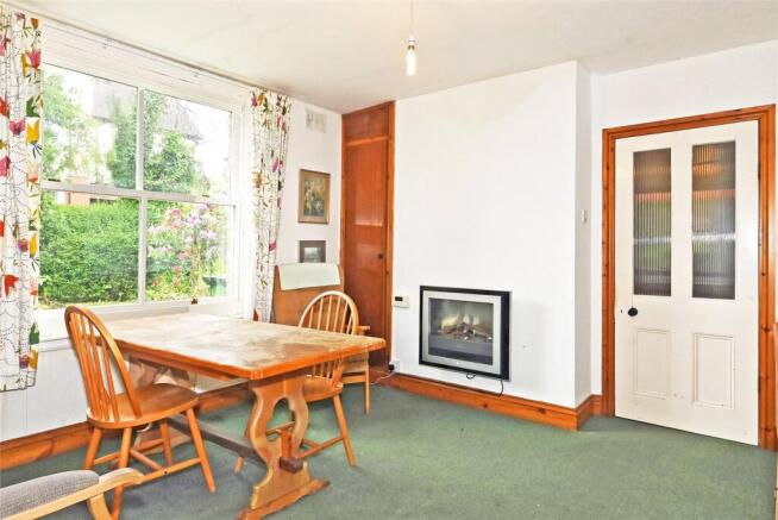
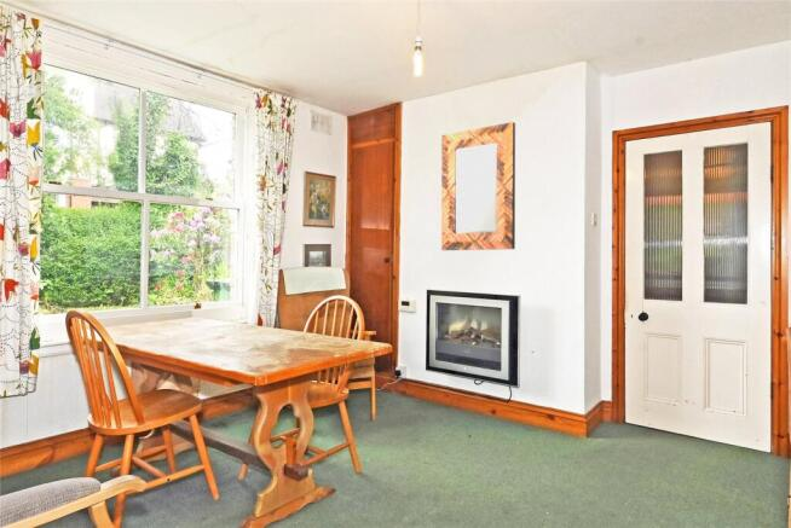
+ home mirror (477, 188)
